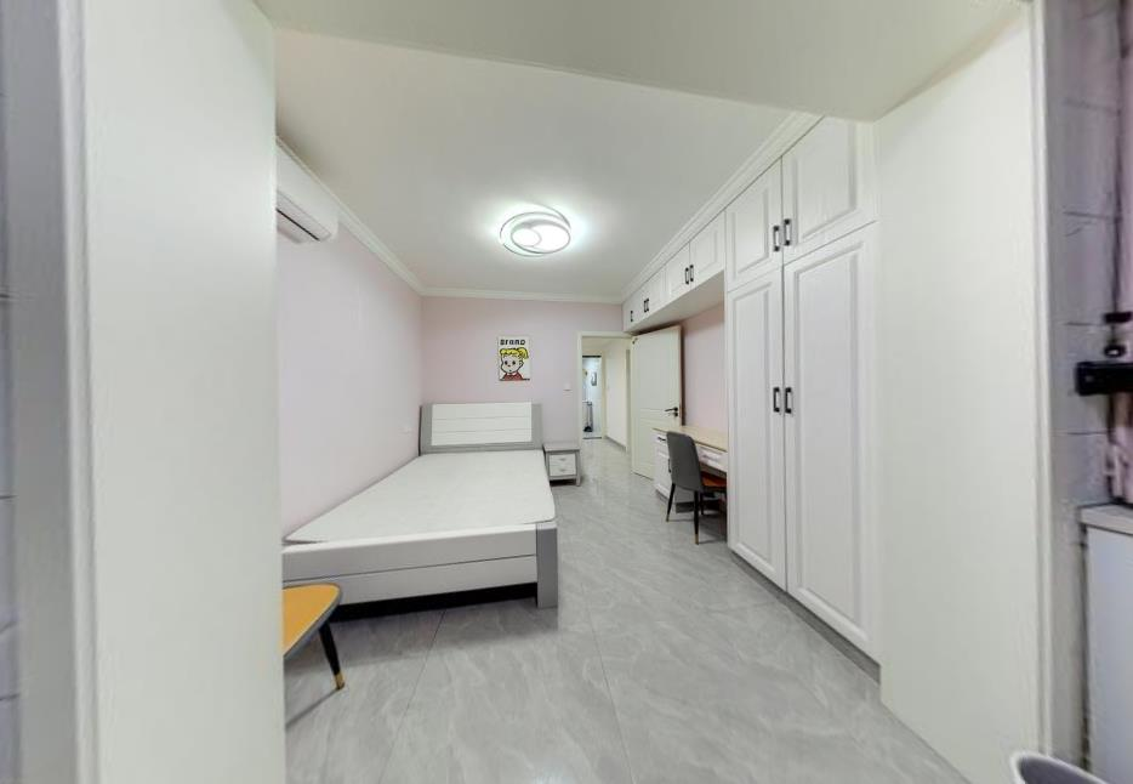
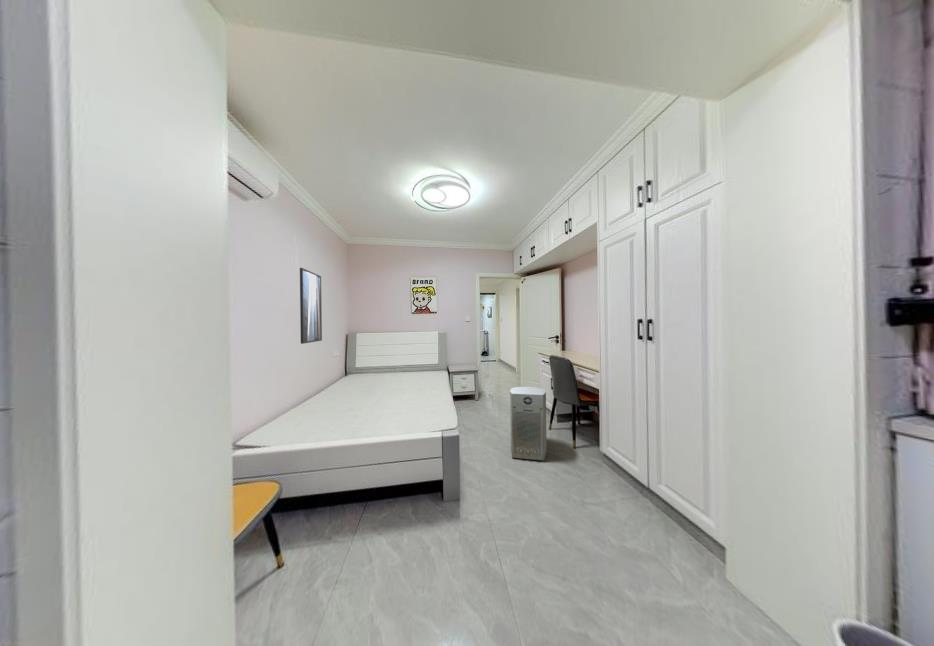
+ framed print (311, 307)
+ fan (528, 419)
